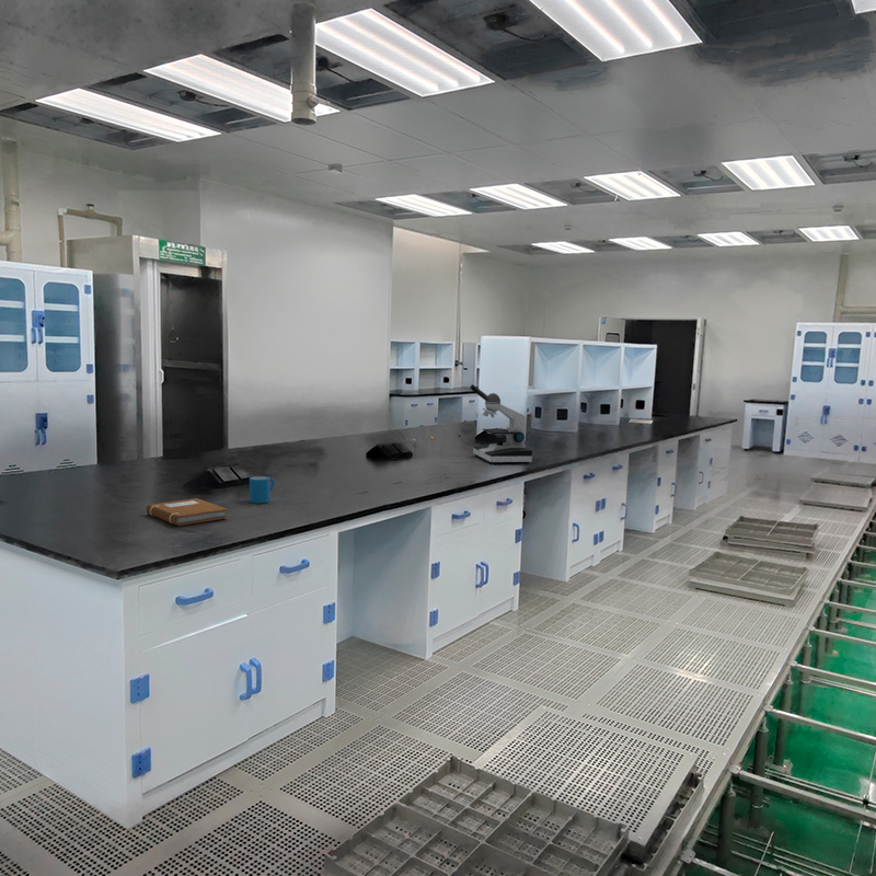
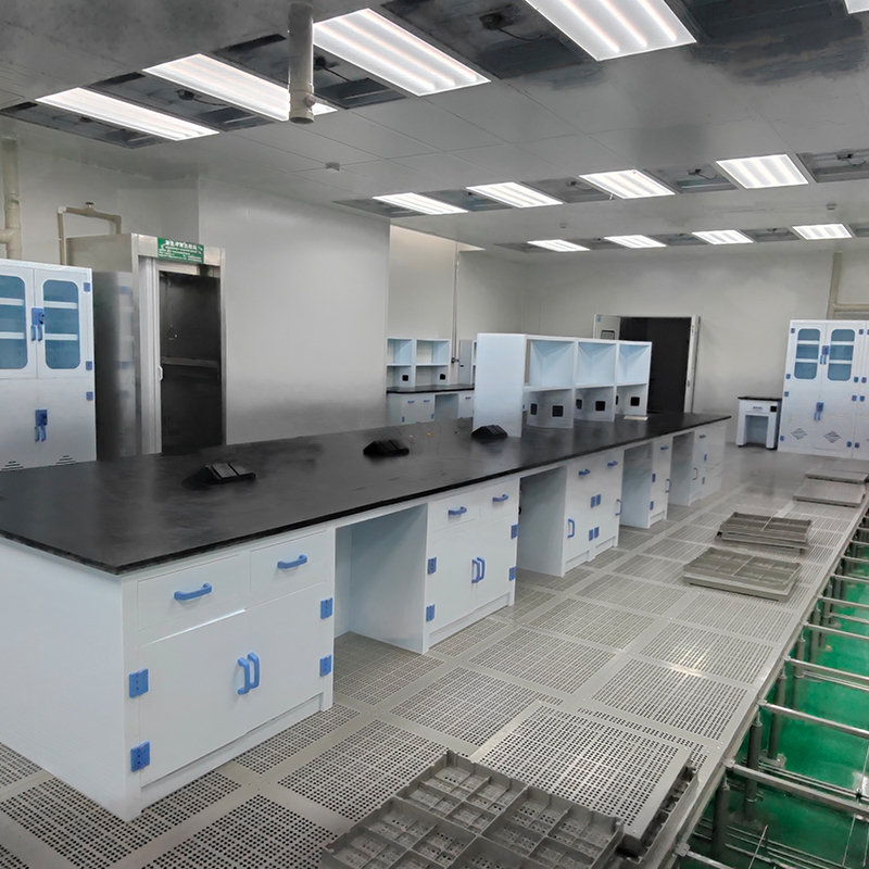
- notebook (185, 510)
- mug (263, 488)
- microscope (492, 417)
